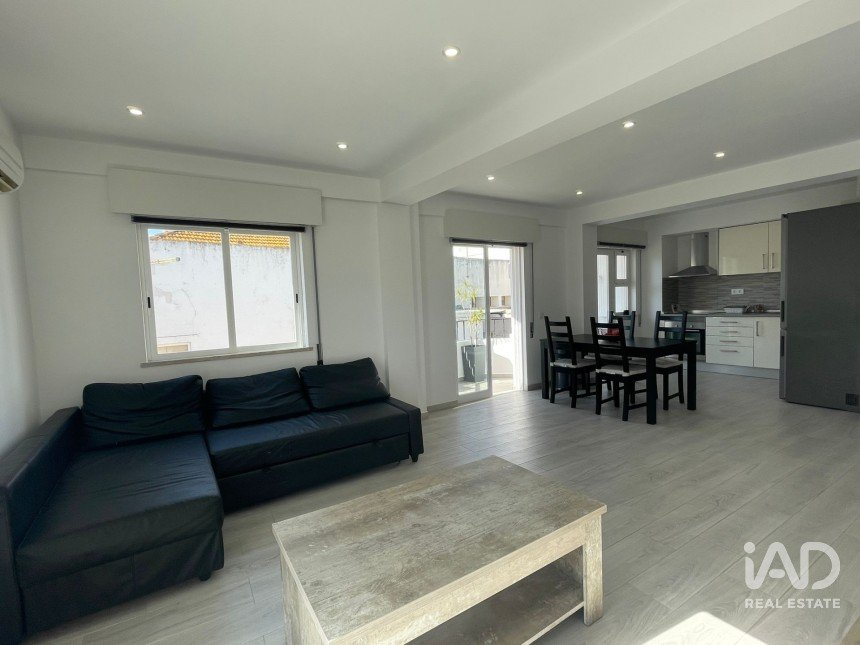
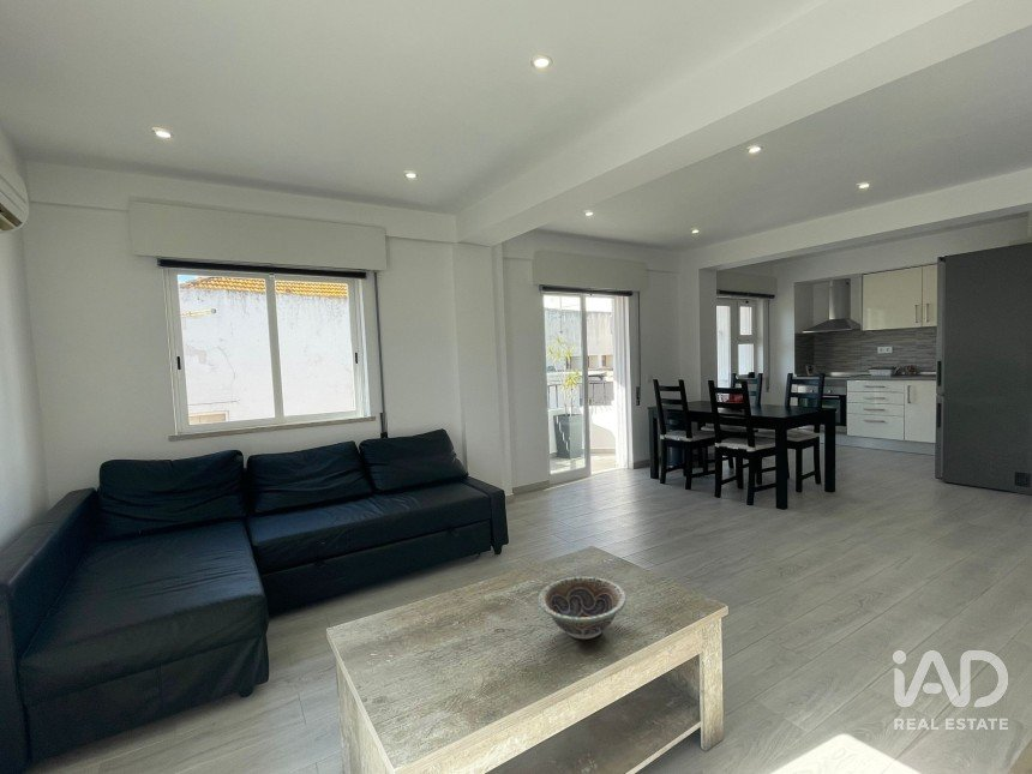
+ decorative bowl (582, 611)
